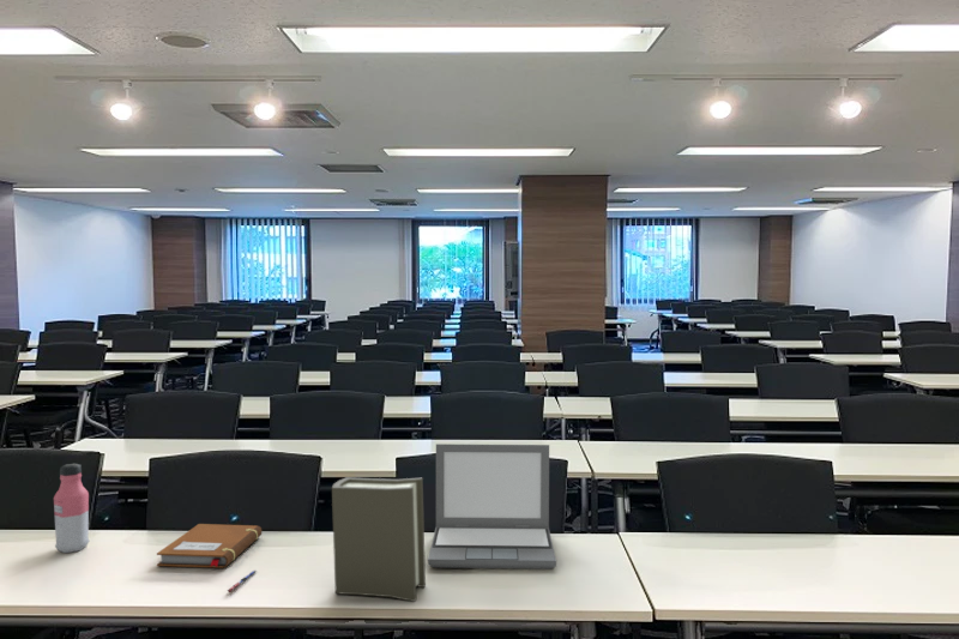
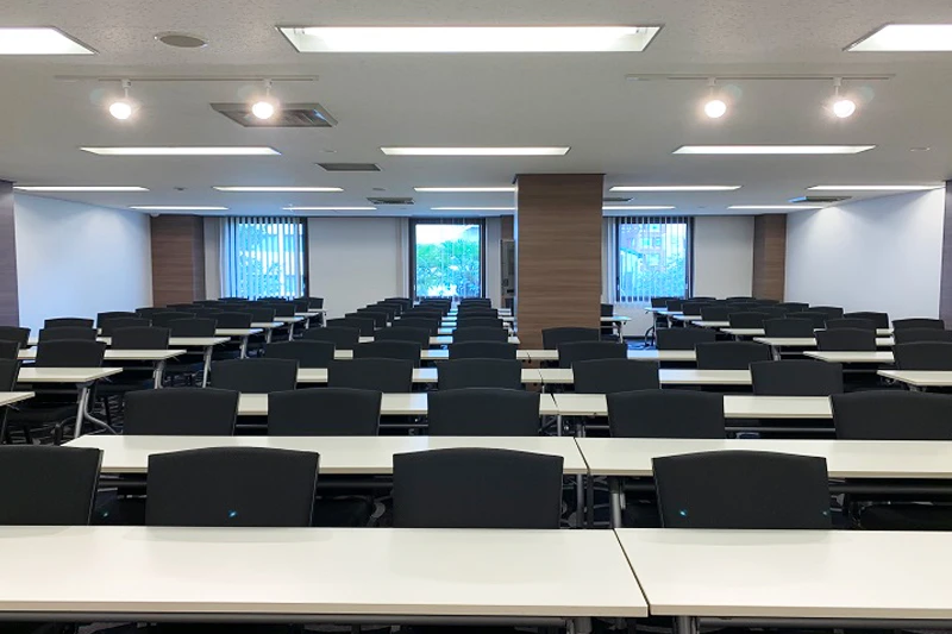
- book (378, 535)
- pen (242, 579)
- water bottle (71, 506)
- laptop (491, 502)
- notebook (211, 545)
